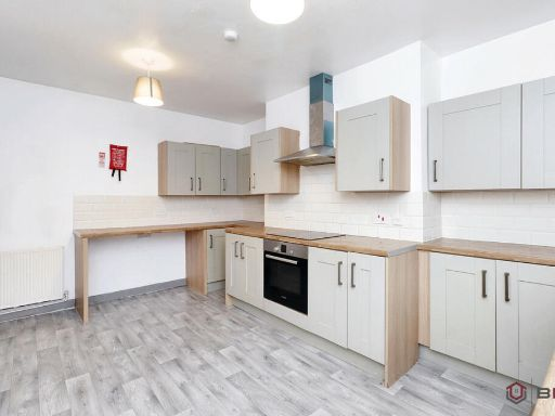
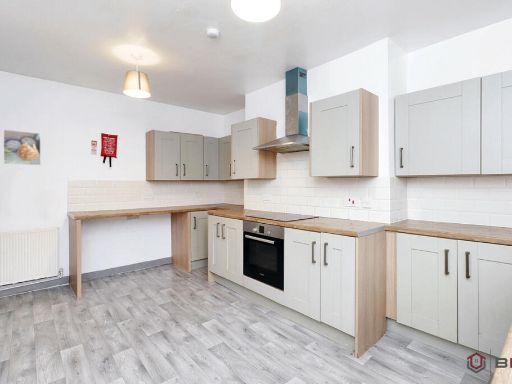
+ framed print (22, 148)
